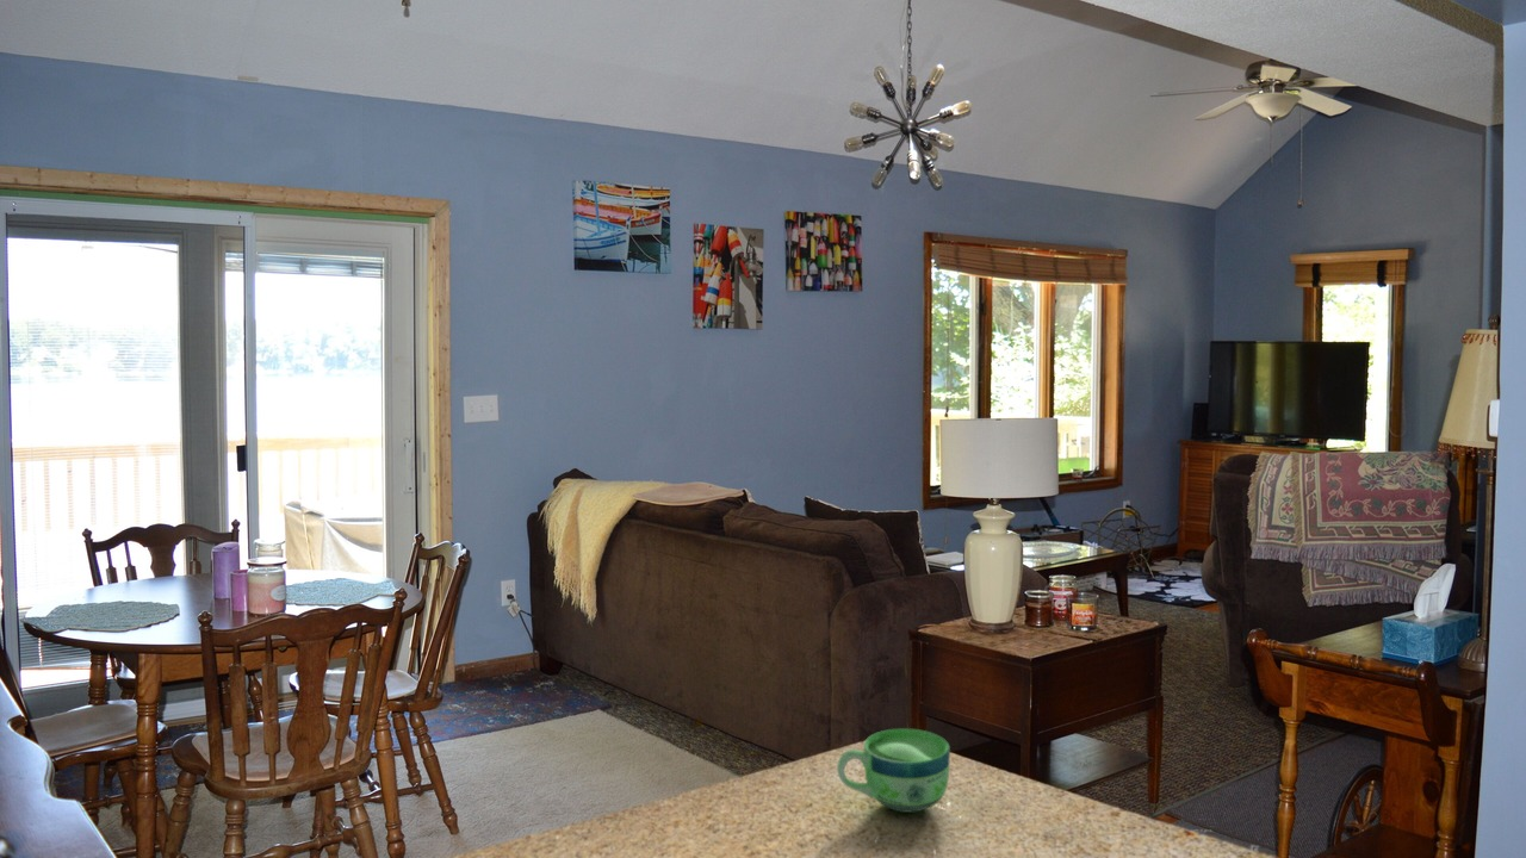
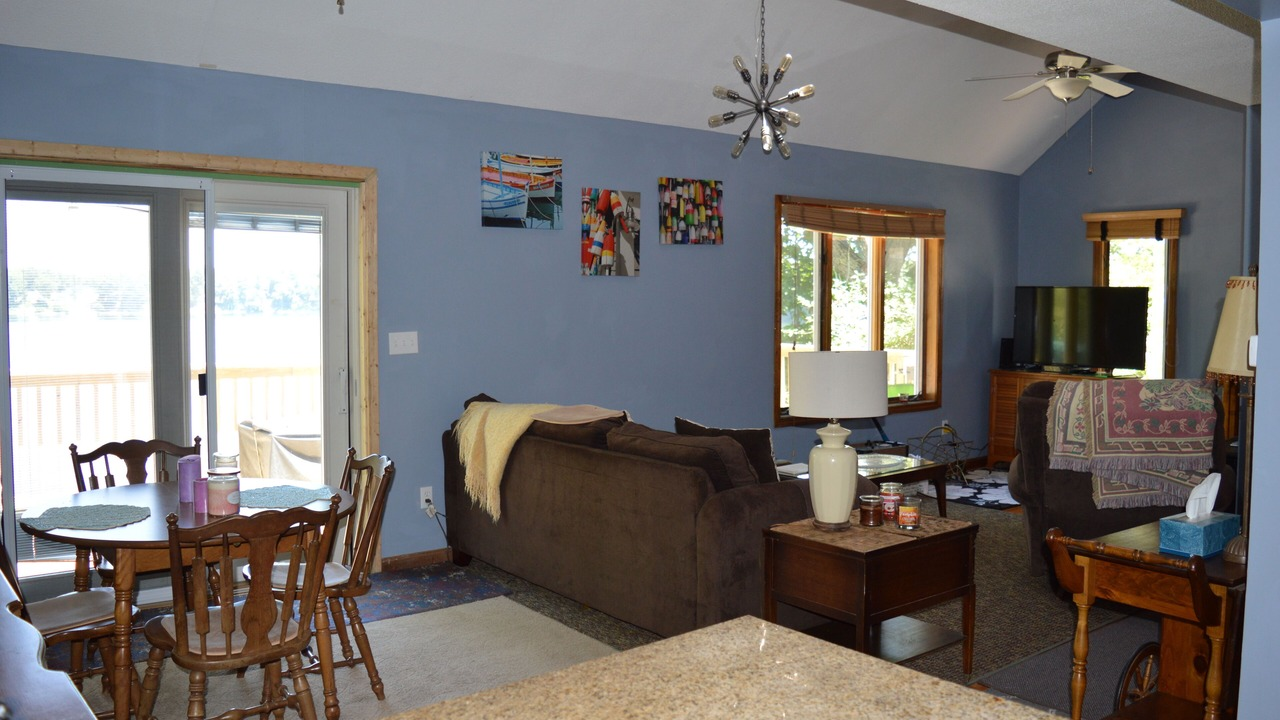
- cup (894, 773)
